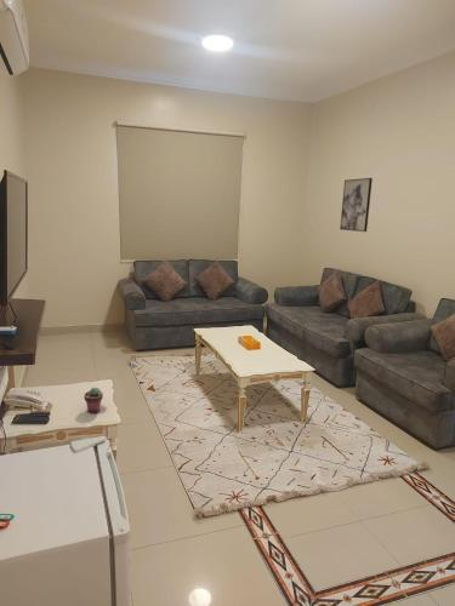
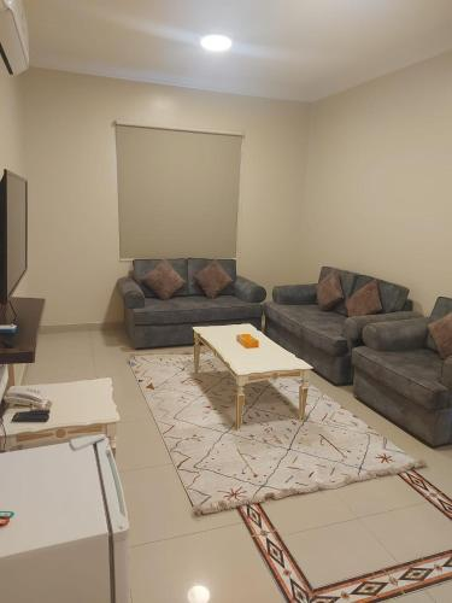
- potted succulent (93, 398)
- wall art (354, 205)
